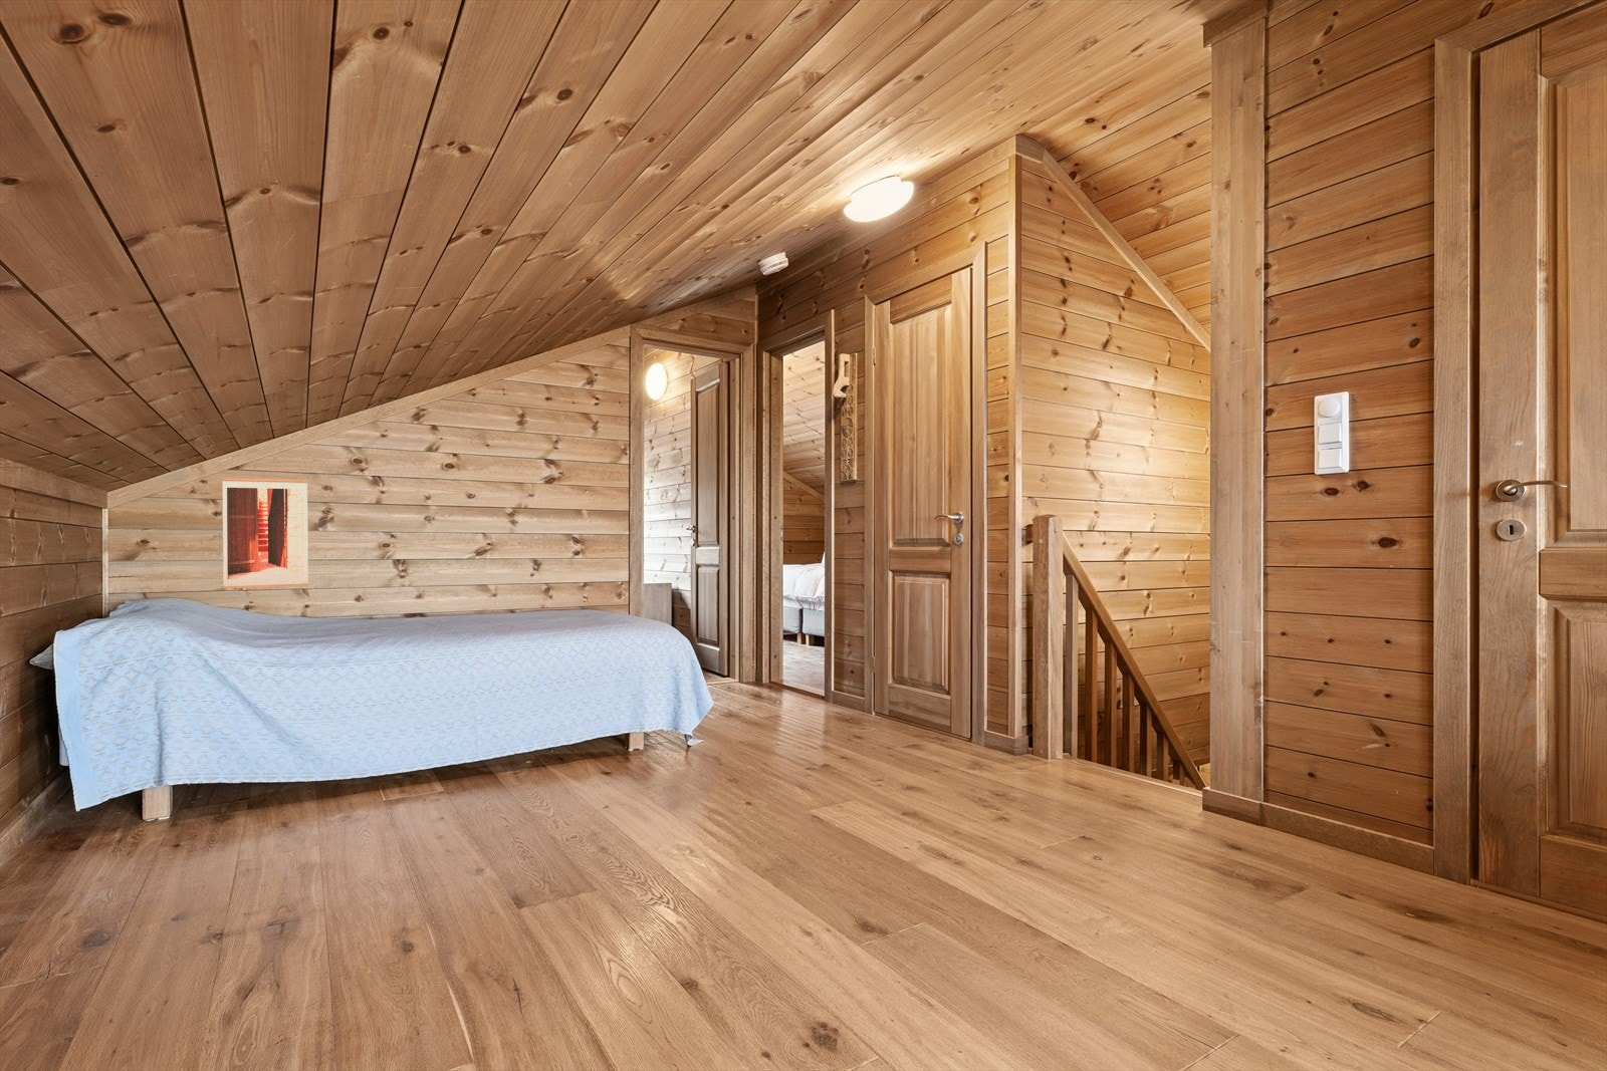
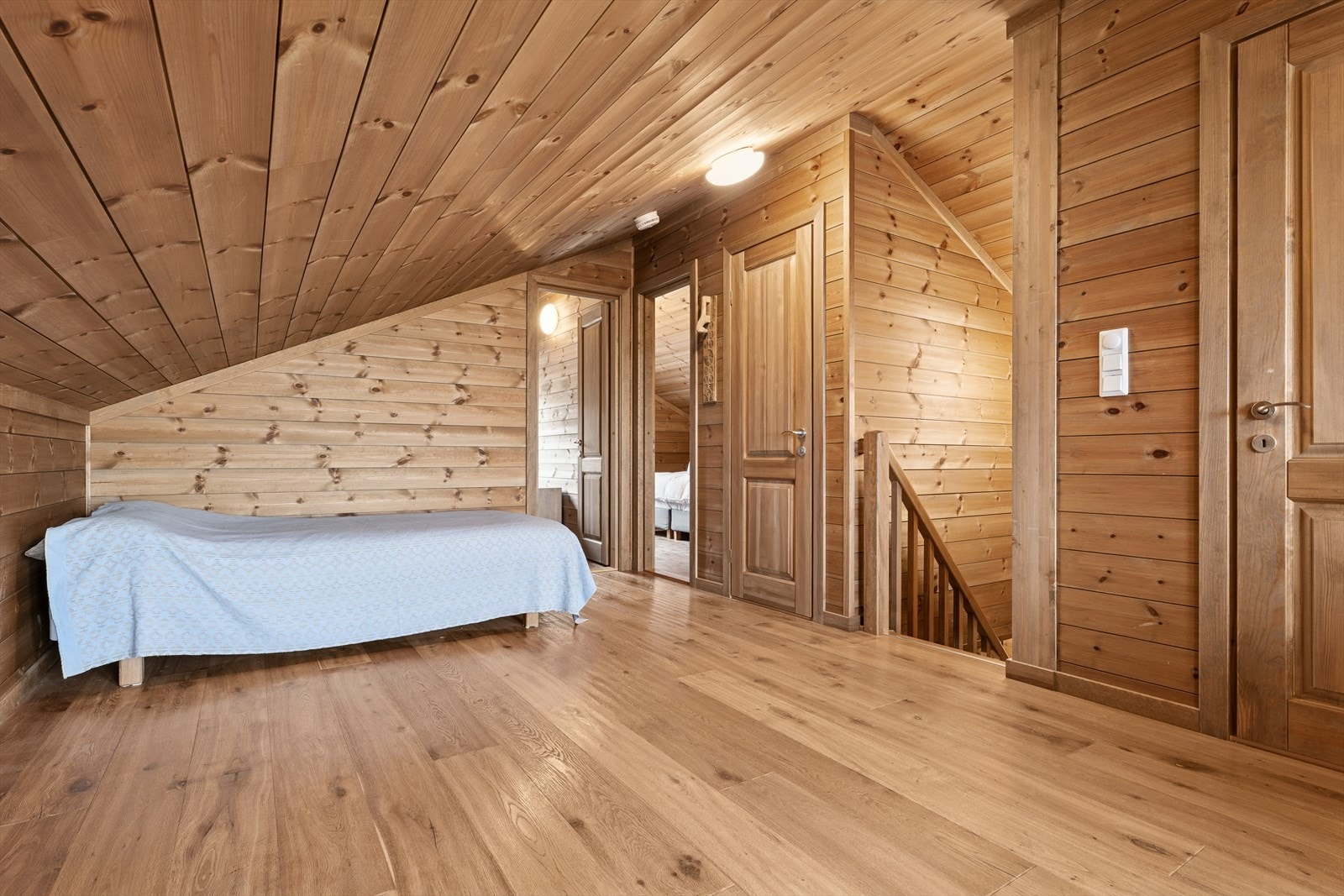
- wall art (267, 533)
